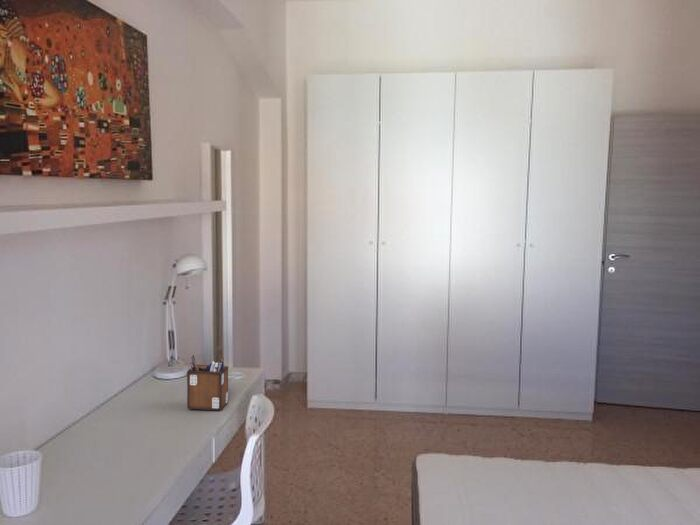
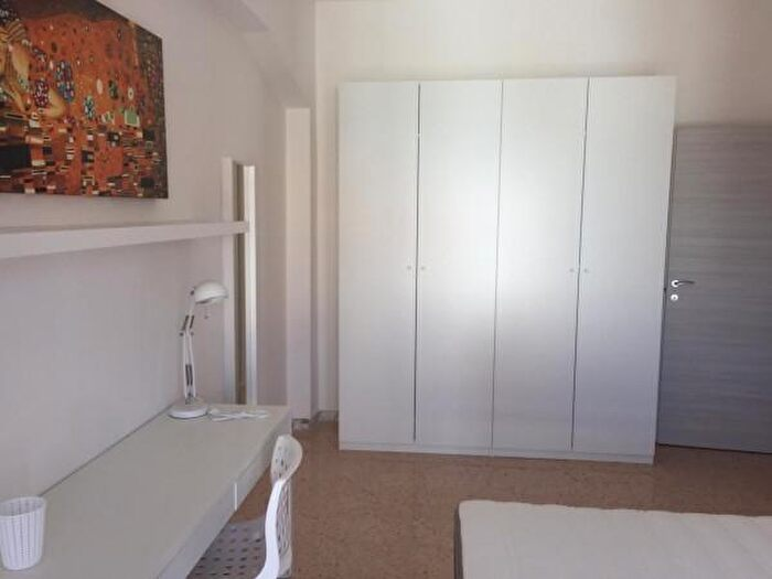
- desk organizer (208, 380)
